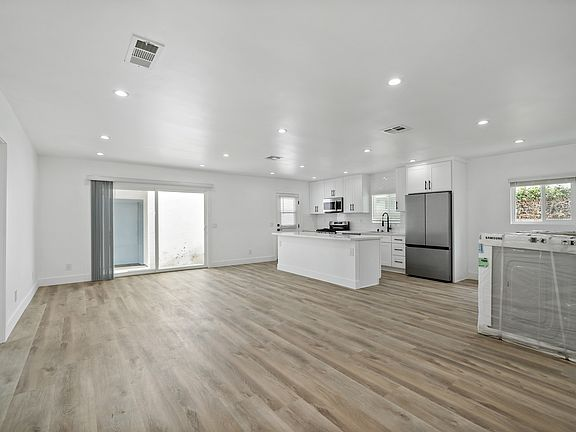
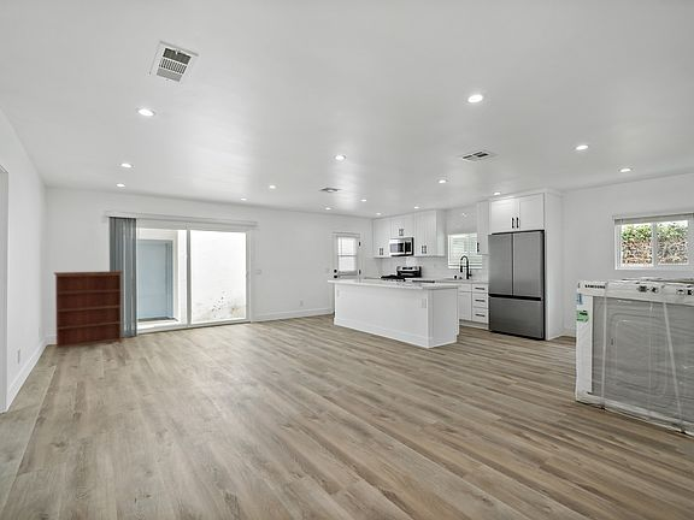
+ bookcase (89, 307)
